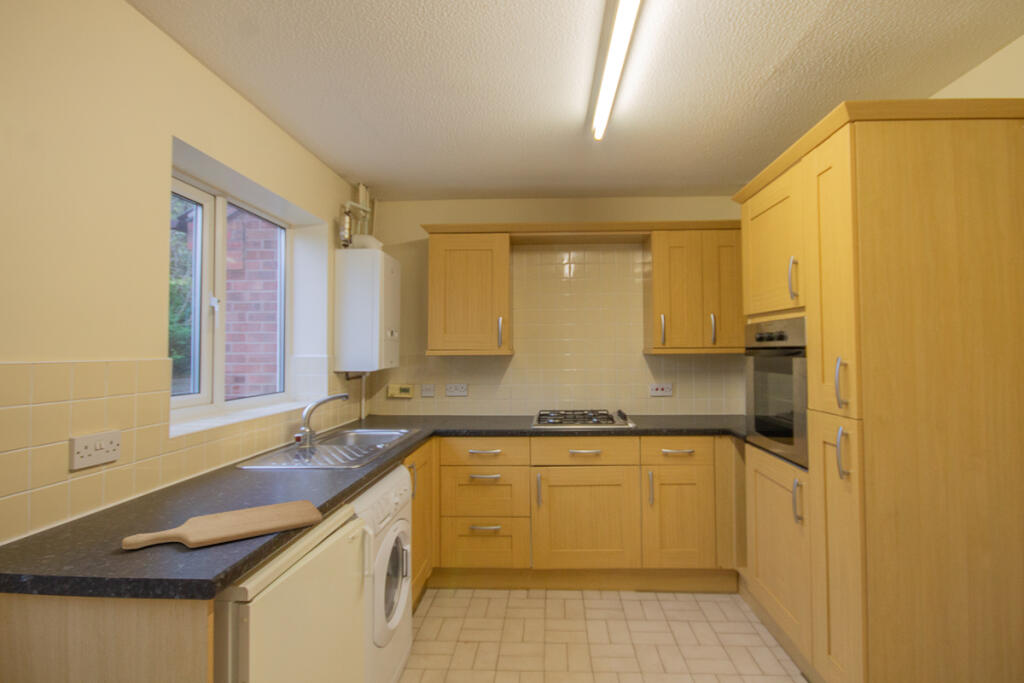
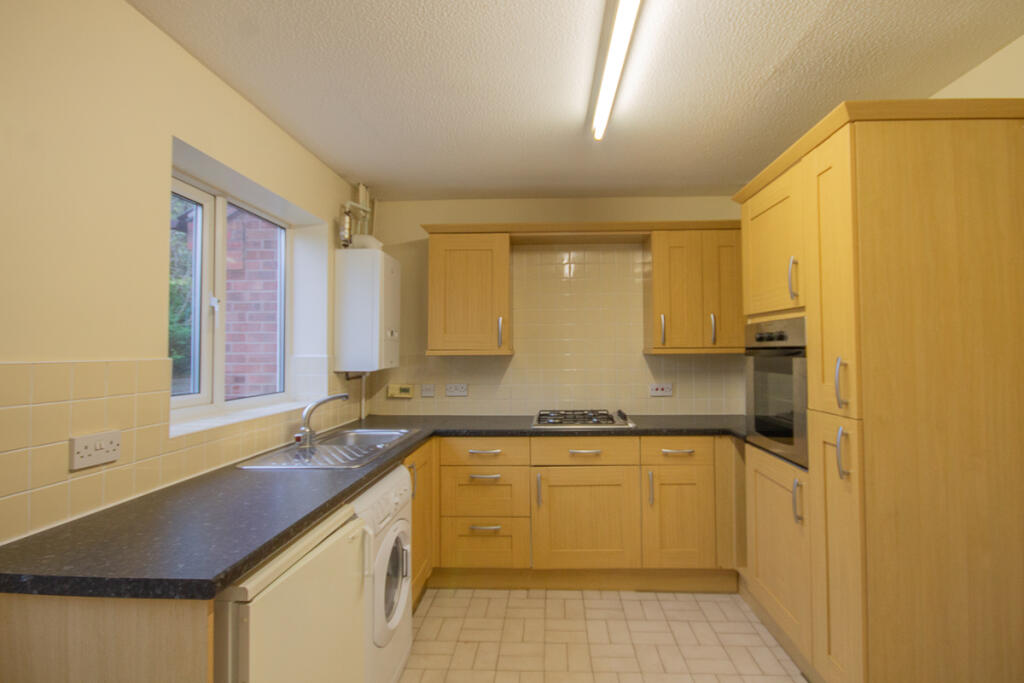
- chopping board (228, 525)
